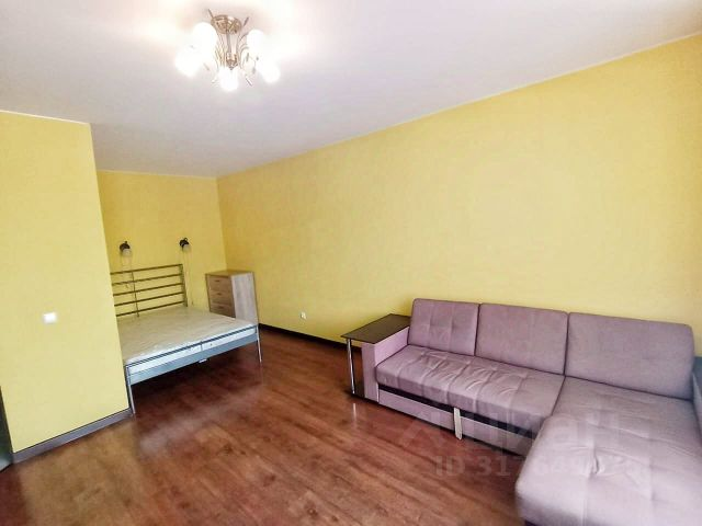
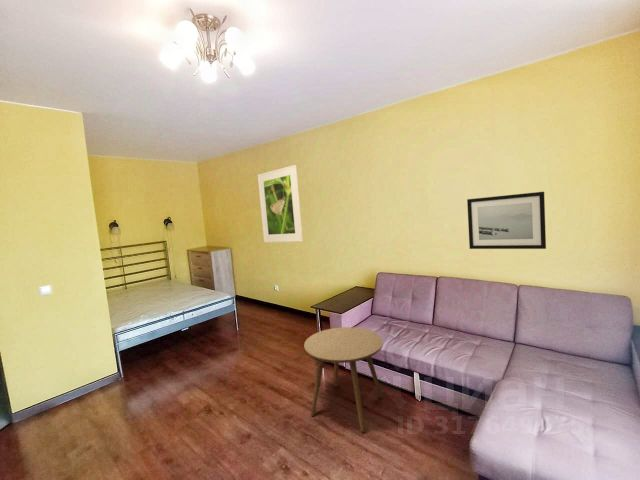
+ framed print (279, 206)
+ side table (351, 373)
+ wall art (504, 222)
